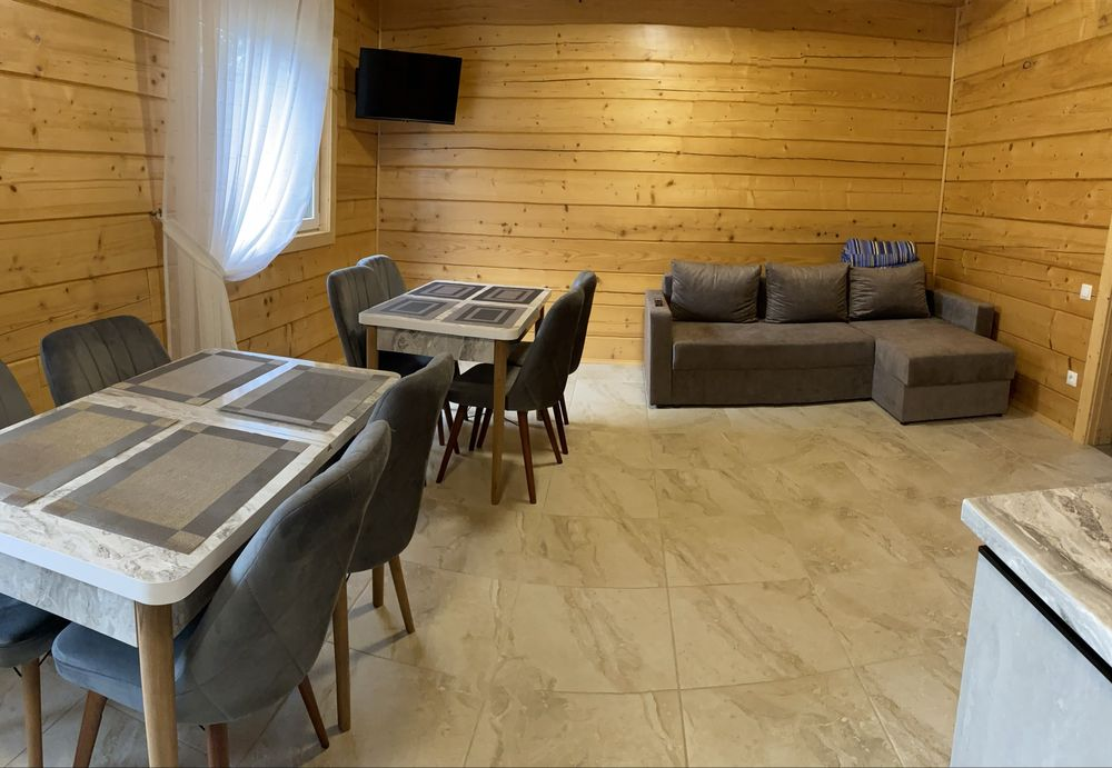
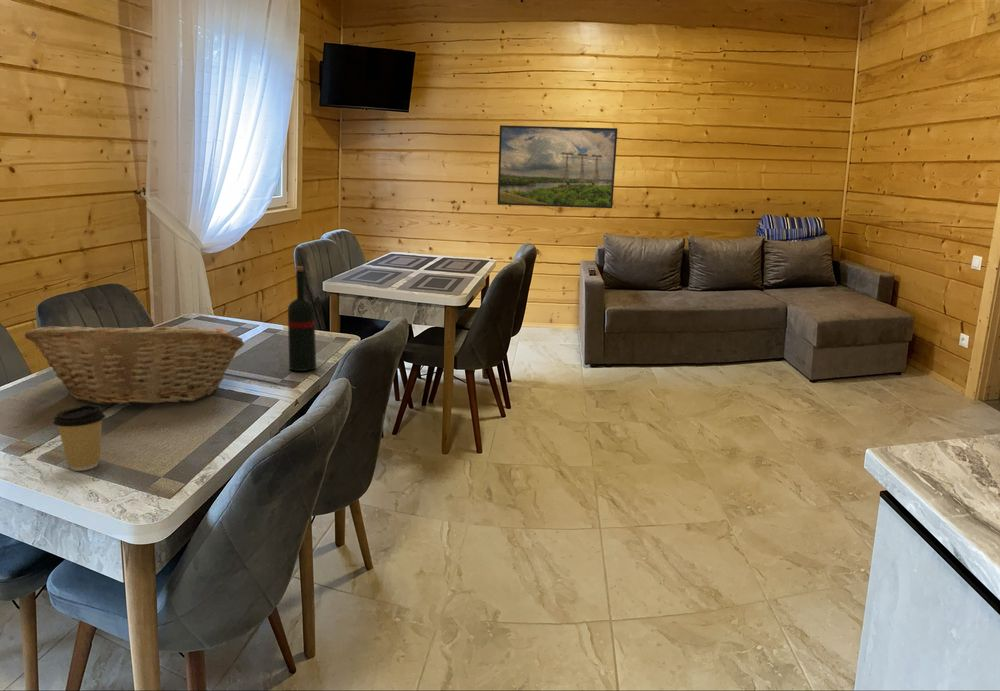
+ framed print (556, 167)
+ fruit basket (141, 354)
+ coffee cup (81, 438)
+ wine bottle (302, 317)
